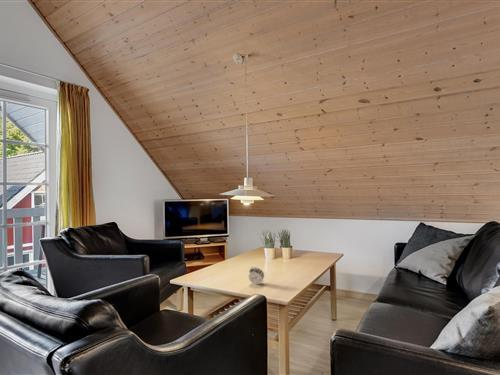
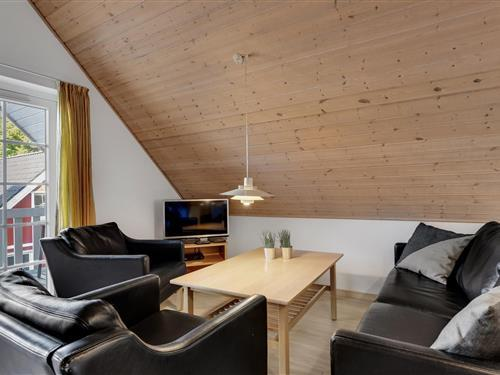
- alarm clock (256, 275)
